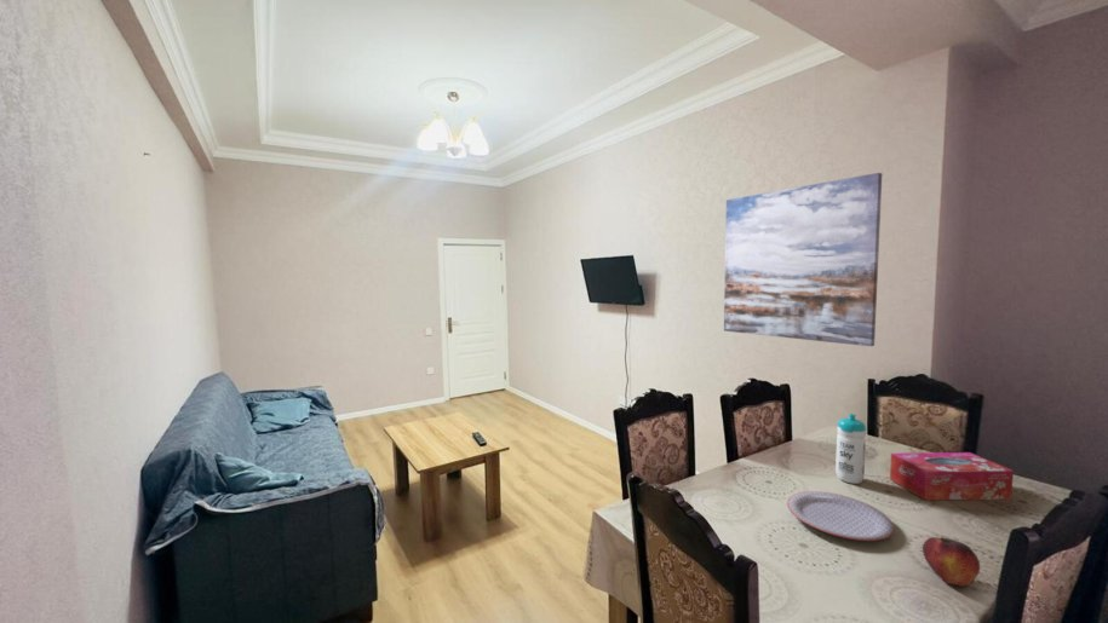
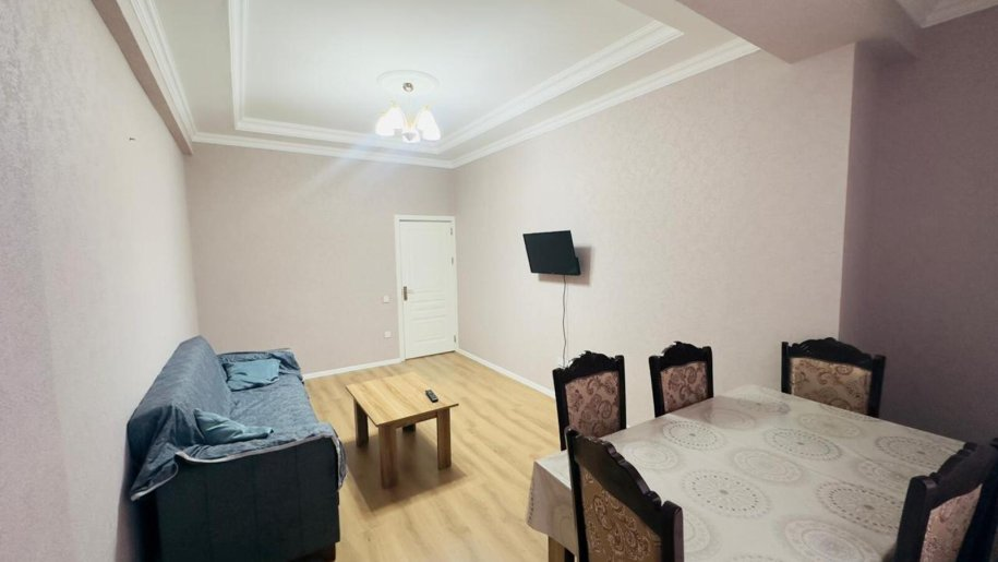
- fruit (951, 559)
- plate (837, 515)
- wall art (791, 264)
- tissue box (948, 474)
- water bottle (850, 446)
